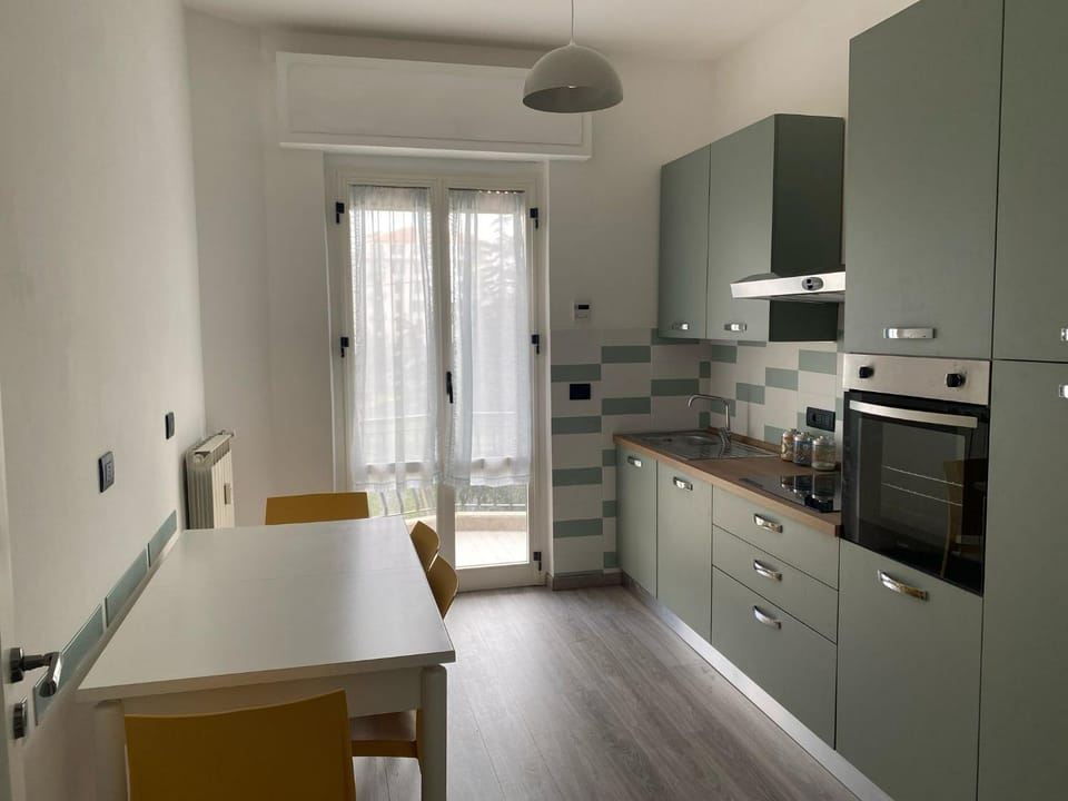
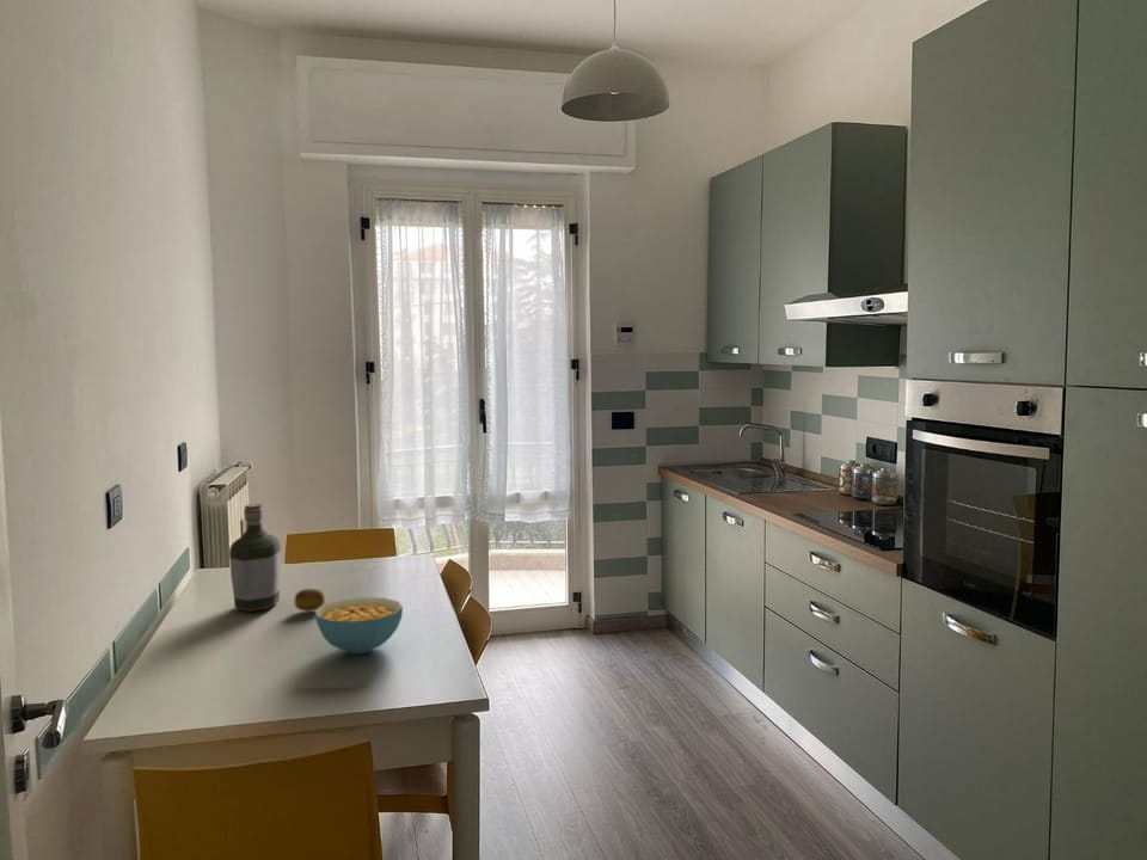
+ bottle (254, 555)
+ cereal bowl (358, 628)
+ fruit (309, 600)
